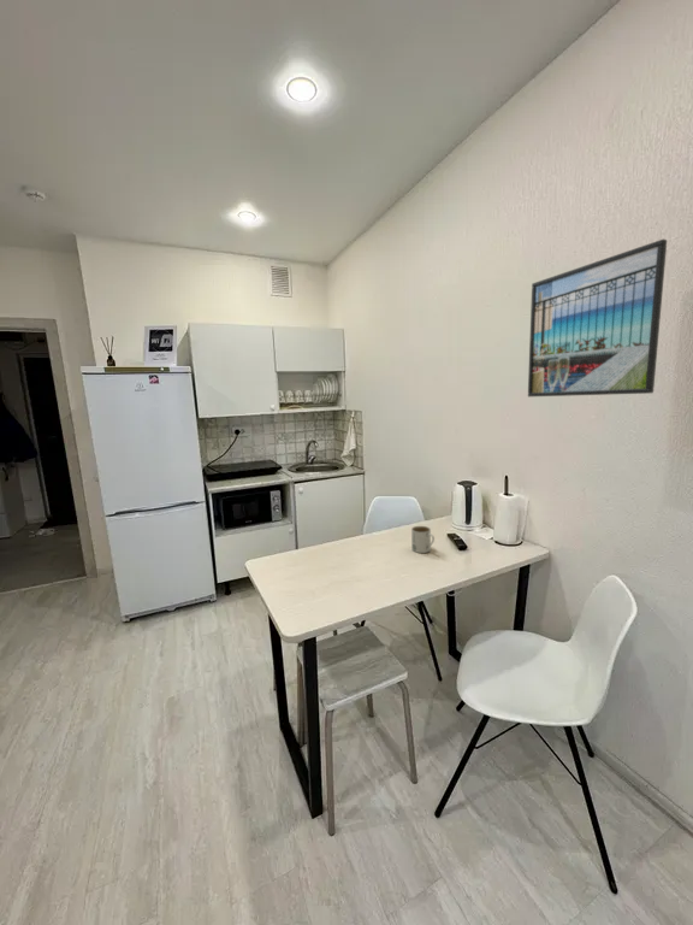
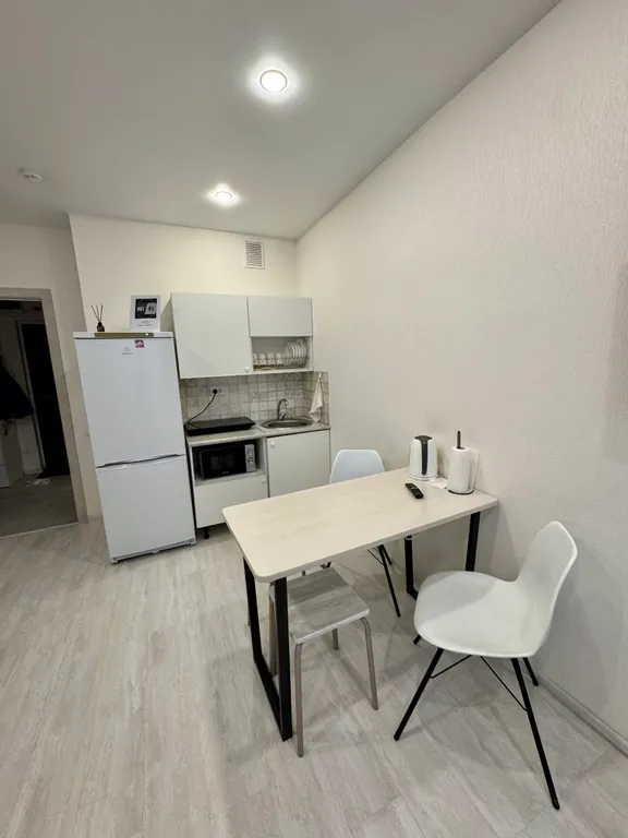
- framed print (585, 331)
- mug (424, 540)
